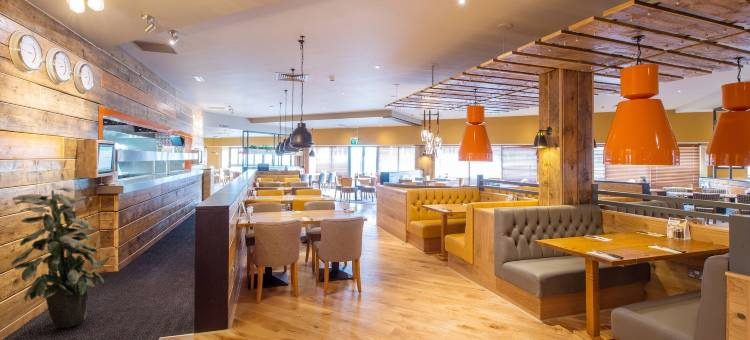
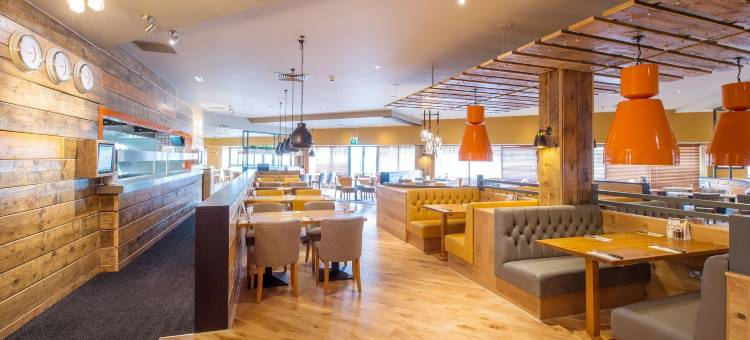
- indoor plant (60, 257)
